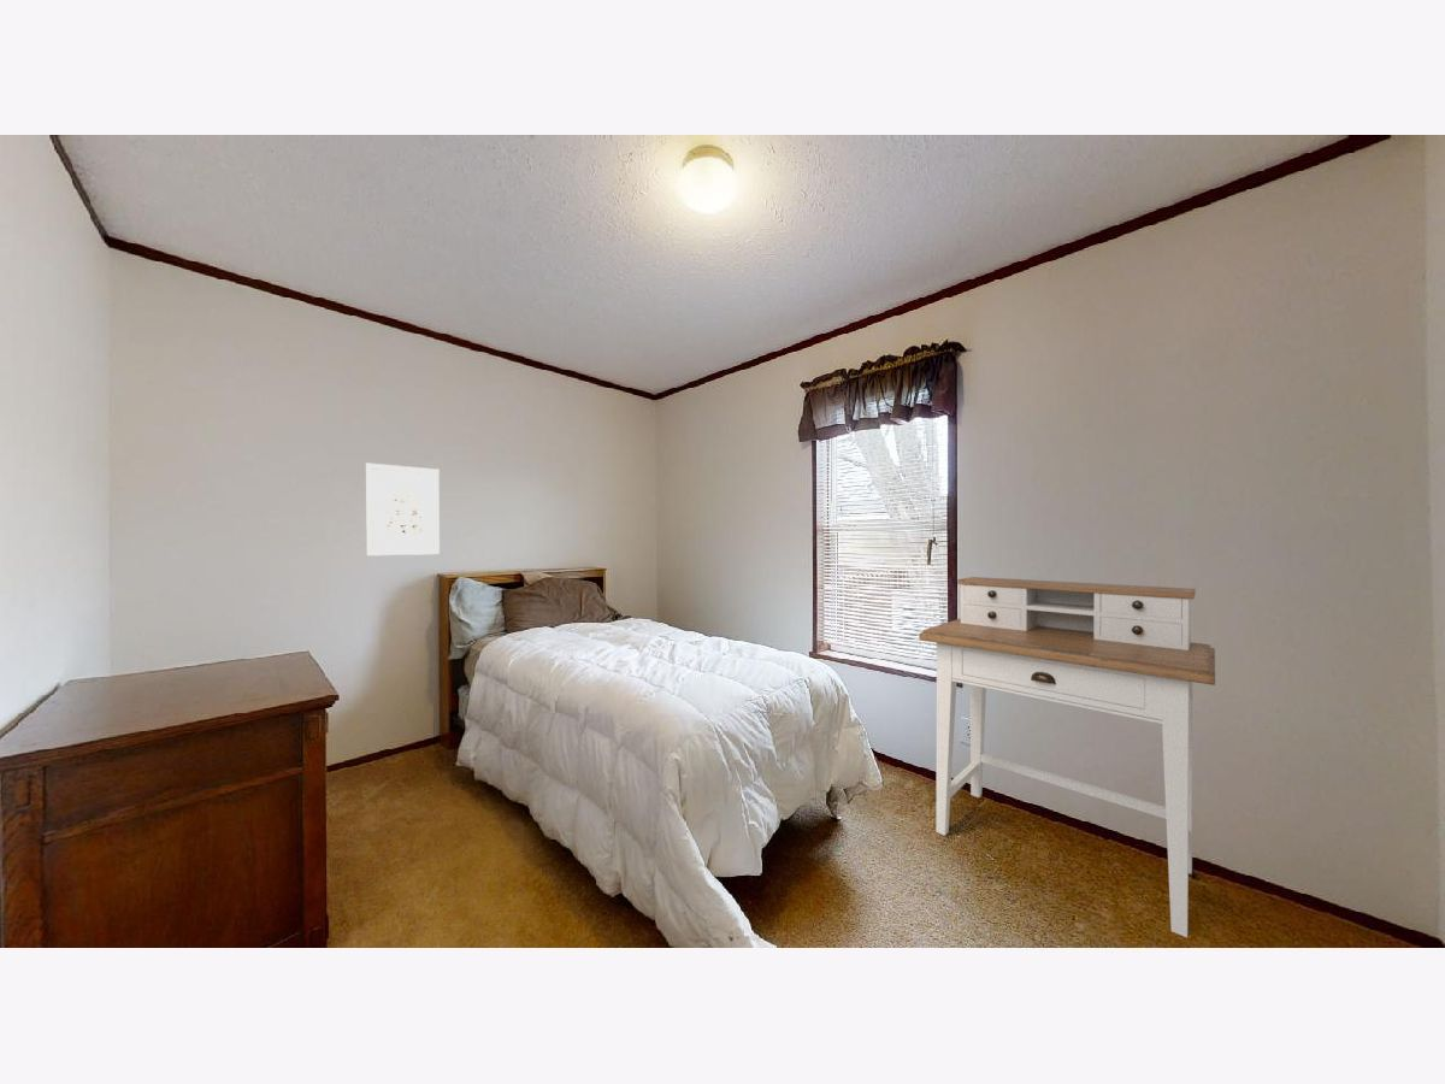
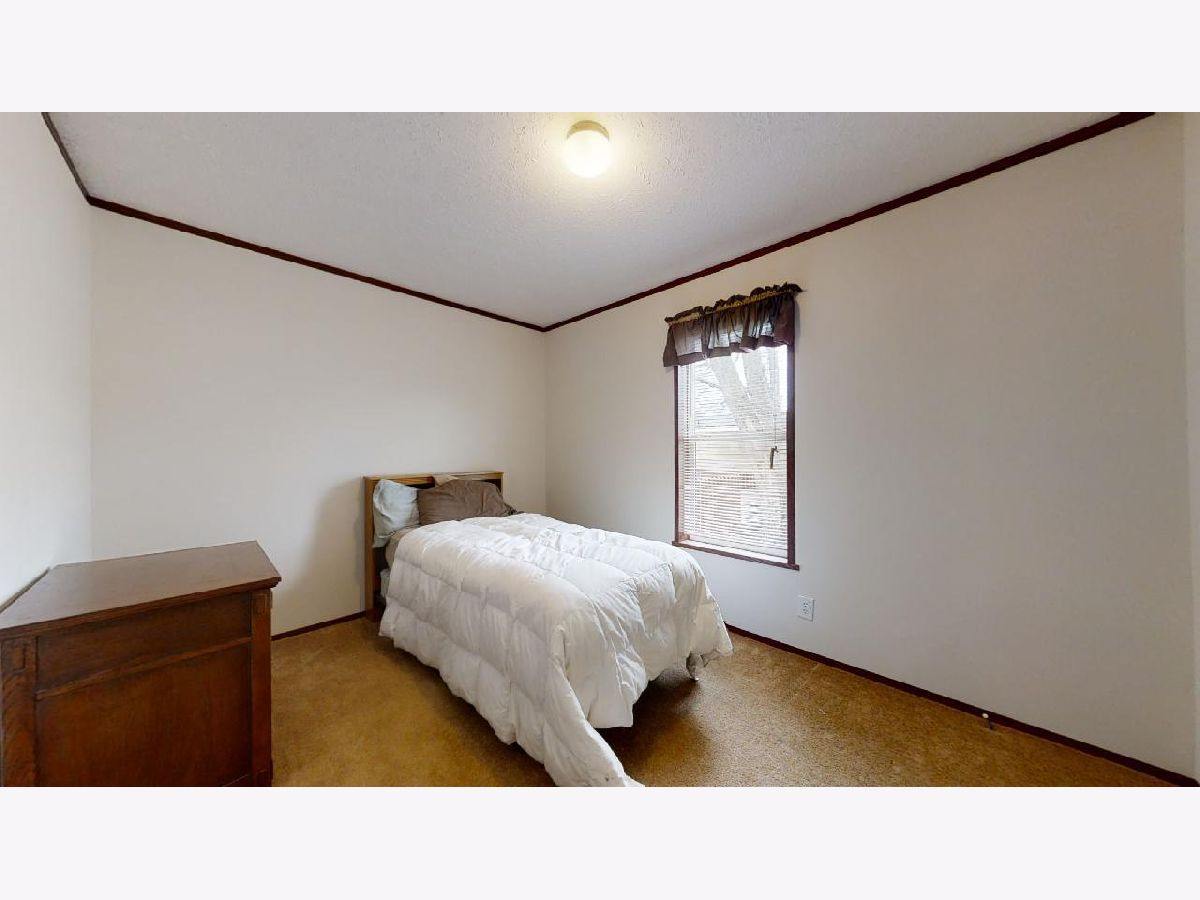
- wall art (403, 511)
- desk (1057, 702)
